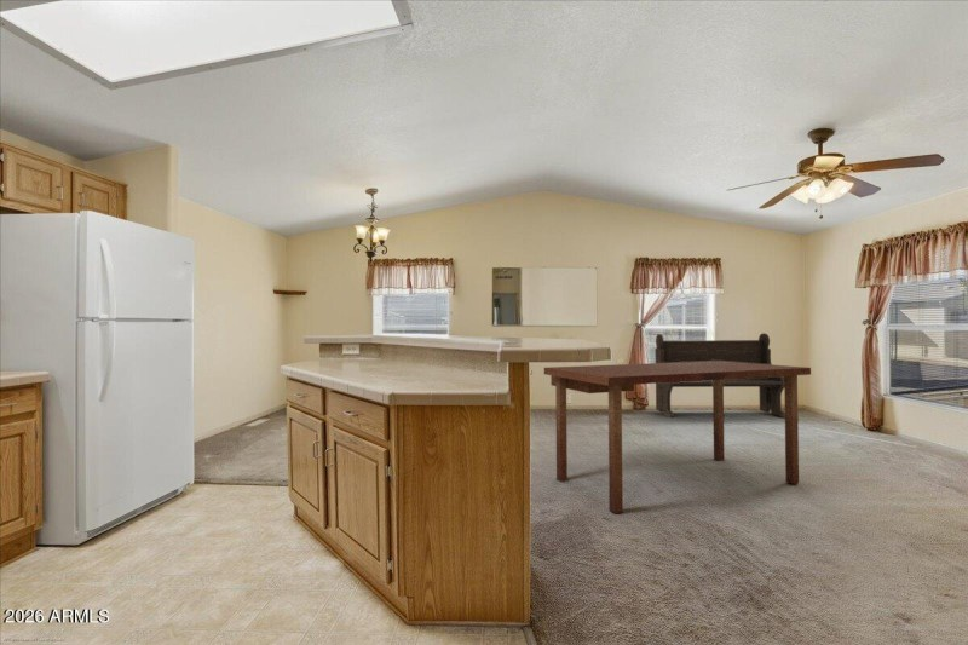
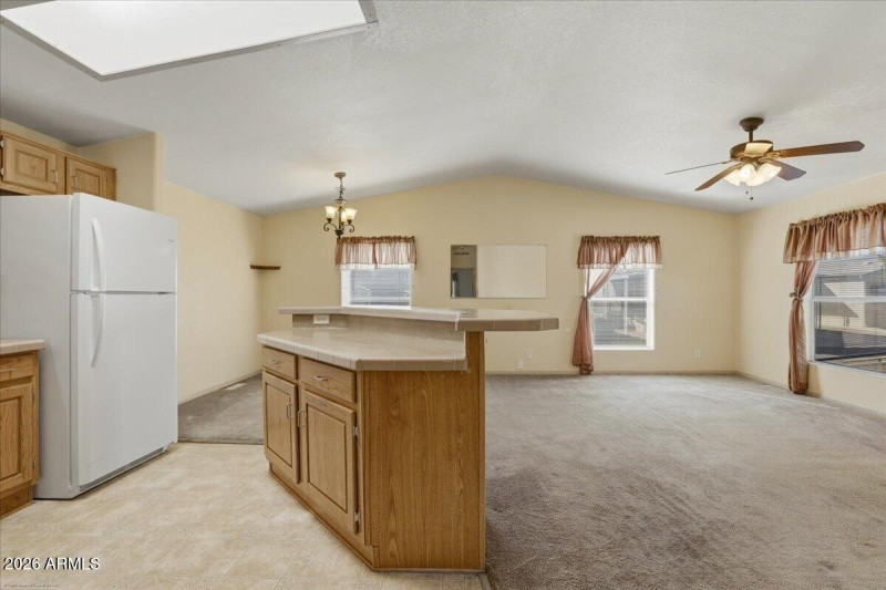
- desk (713, 417)
- bench (724, 379)
